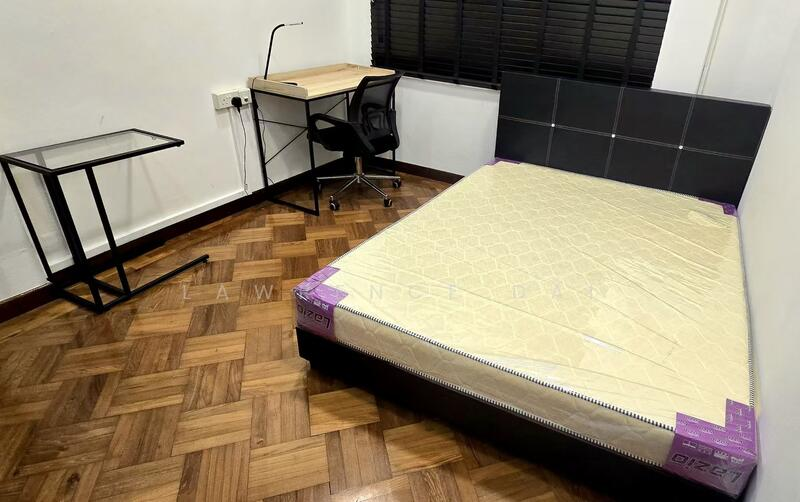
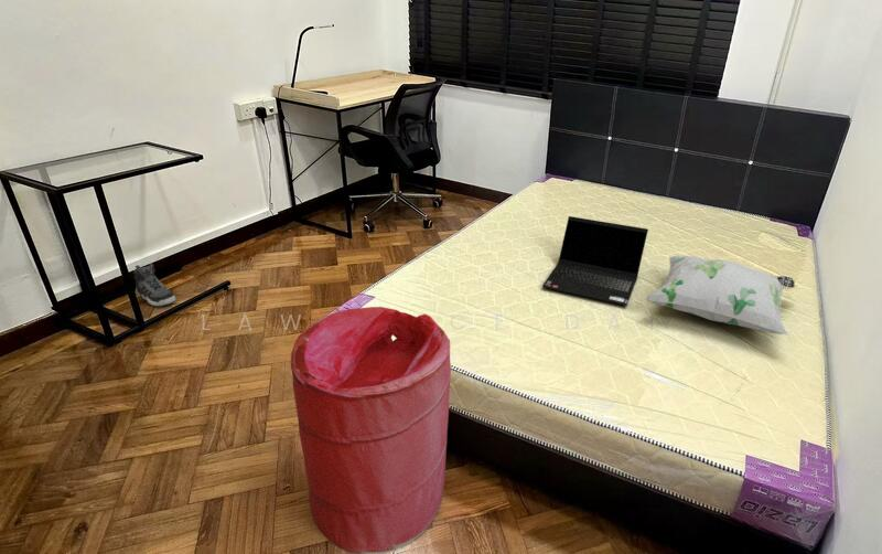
+ sneaker (151, 284)
+ laptop computer (595, 258)
+ decorative pillow (722, 289)
+ laundry hamper (376, 419)
